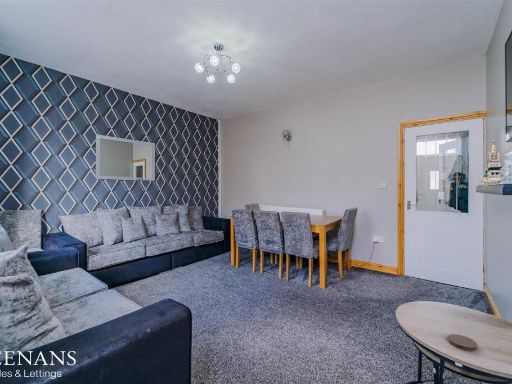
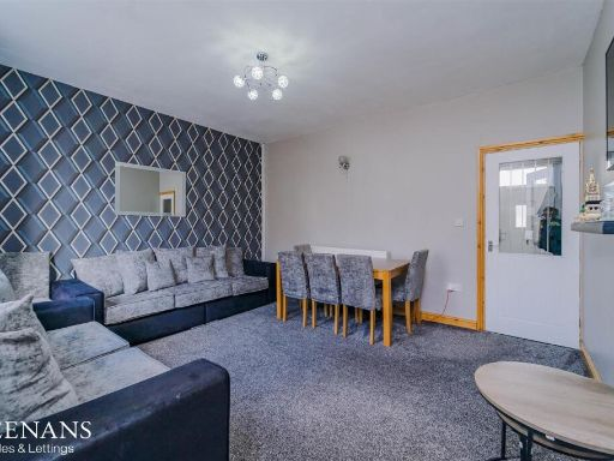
- coaster (462, 342)
